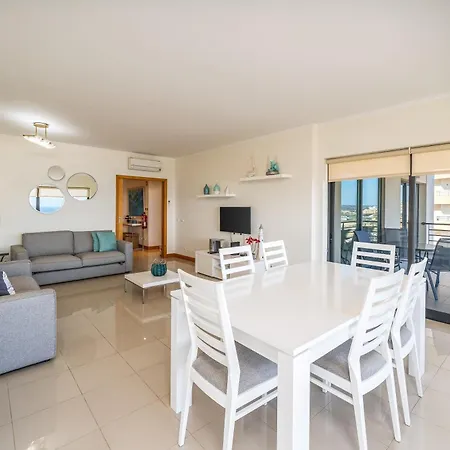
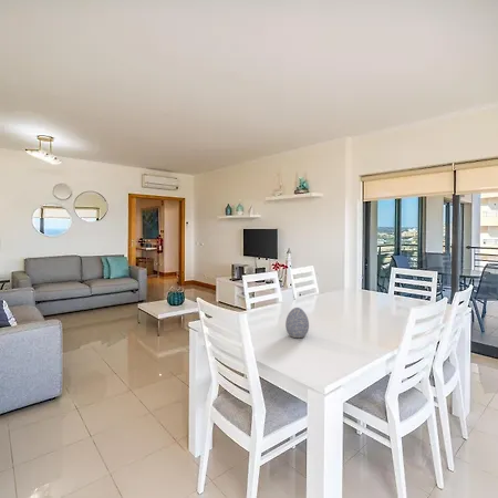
+ decorative egg (297, 321)
